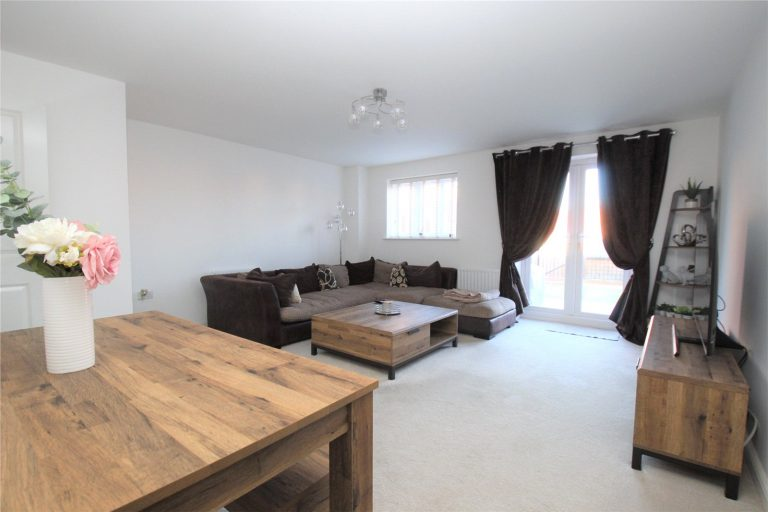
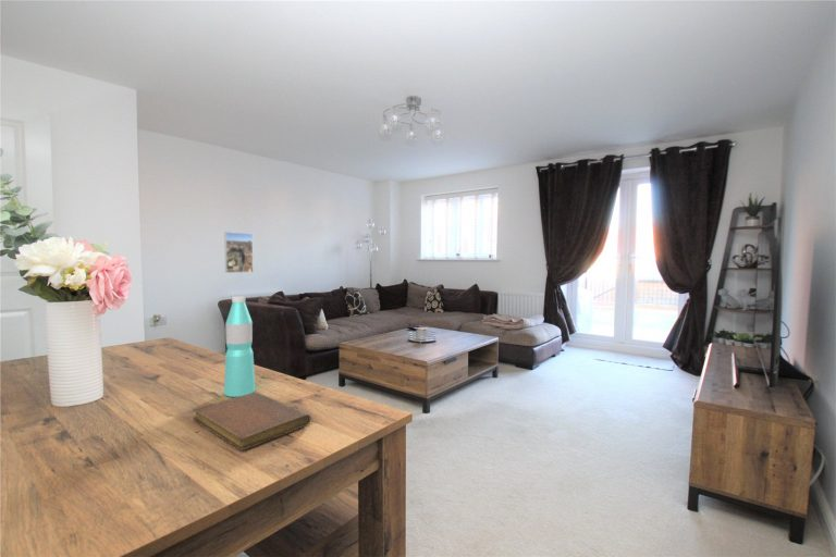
+ notebook (250, 416)
+ water bottle (238, 344)
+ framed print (238, 252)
